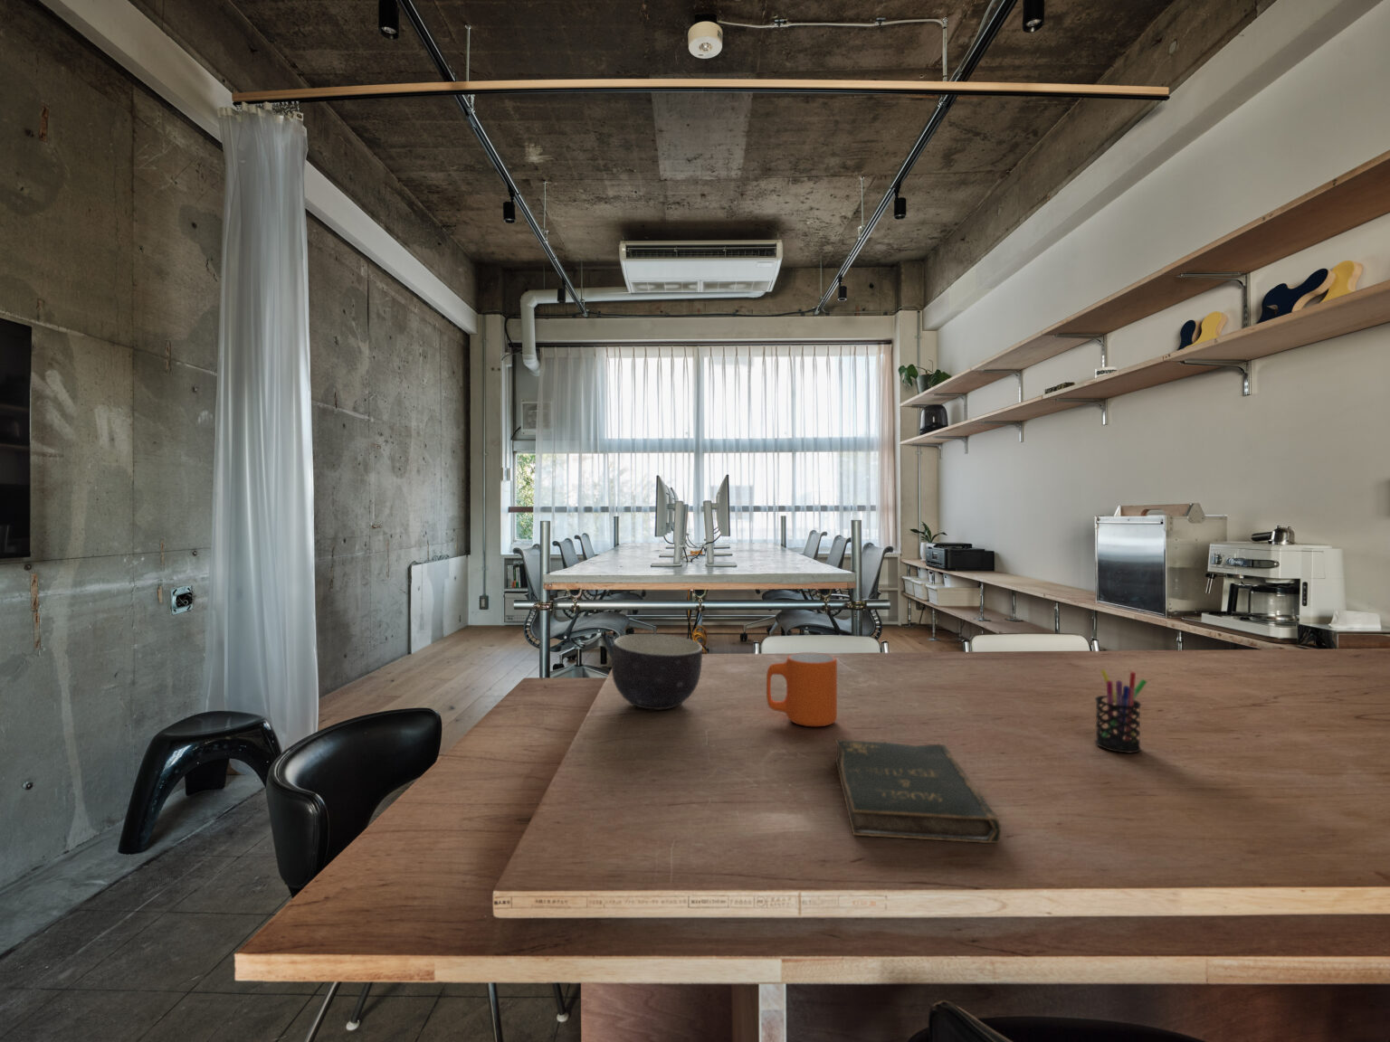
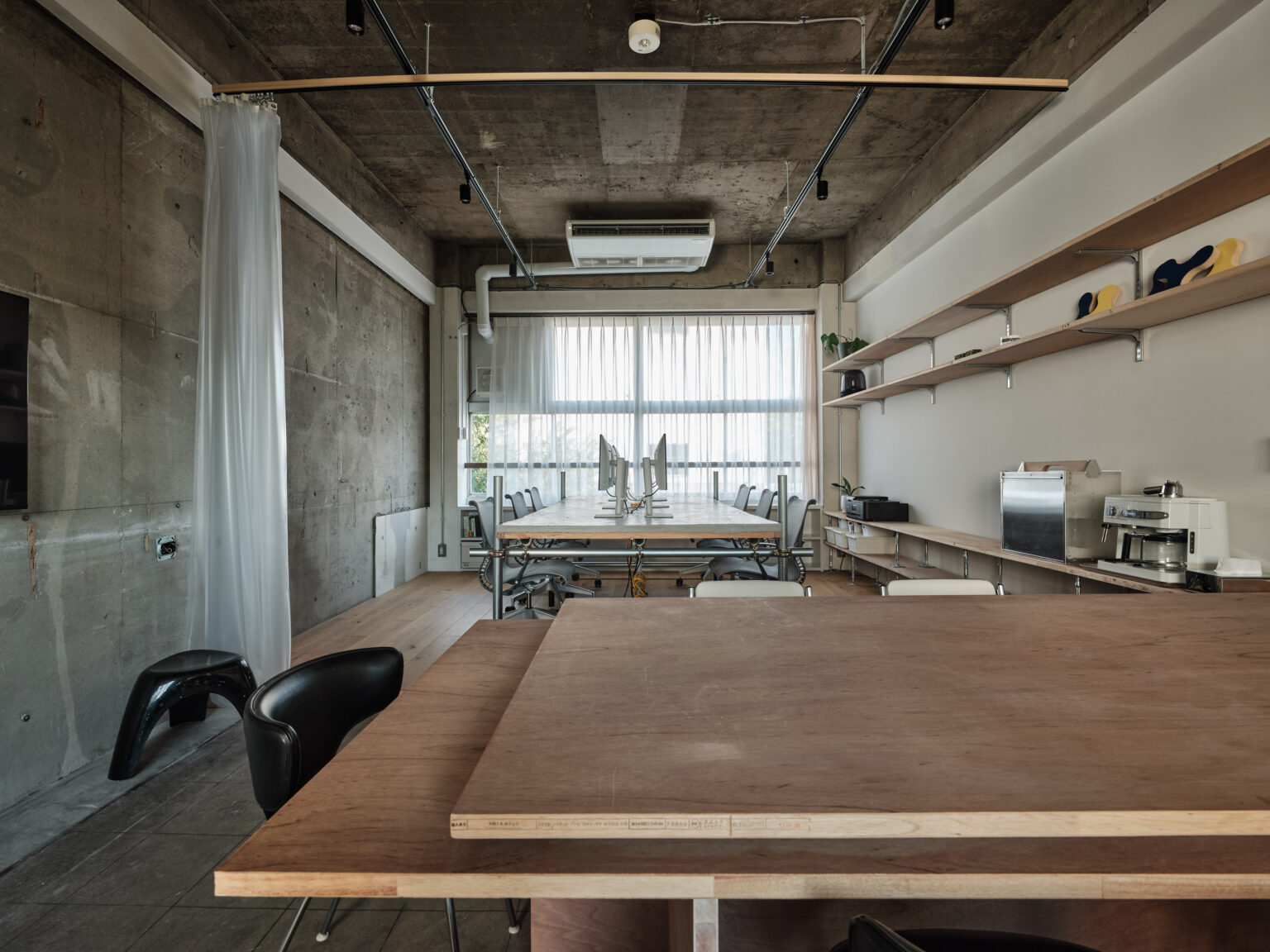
- bowl (657, 671)
- mug (803, 690)
- bible (906, 784)
- pen holder (1123, 707)
